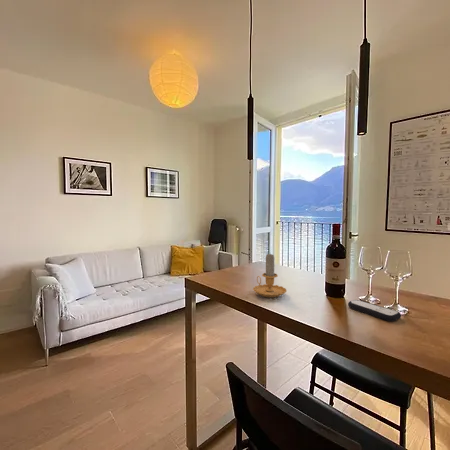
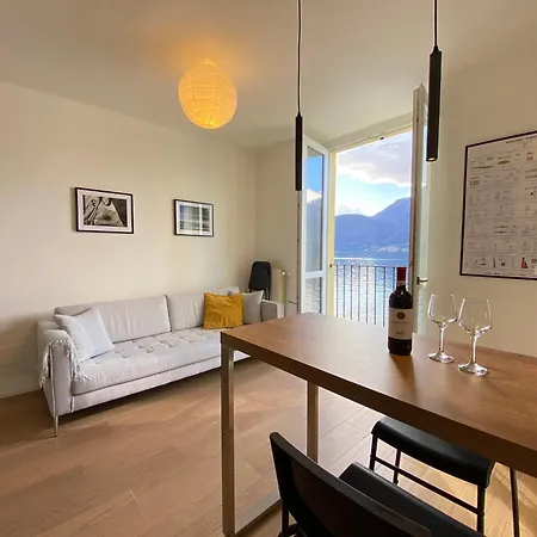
- remote control (372, 309)
- candle (267, 272)
